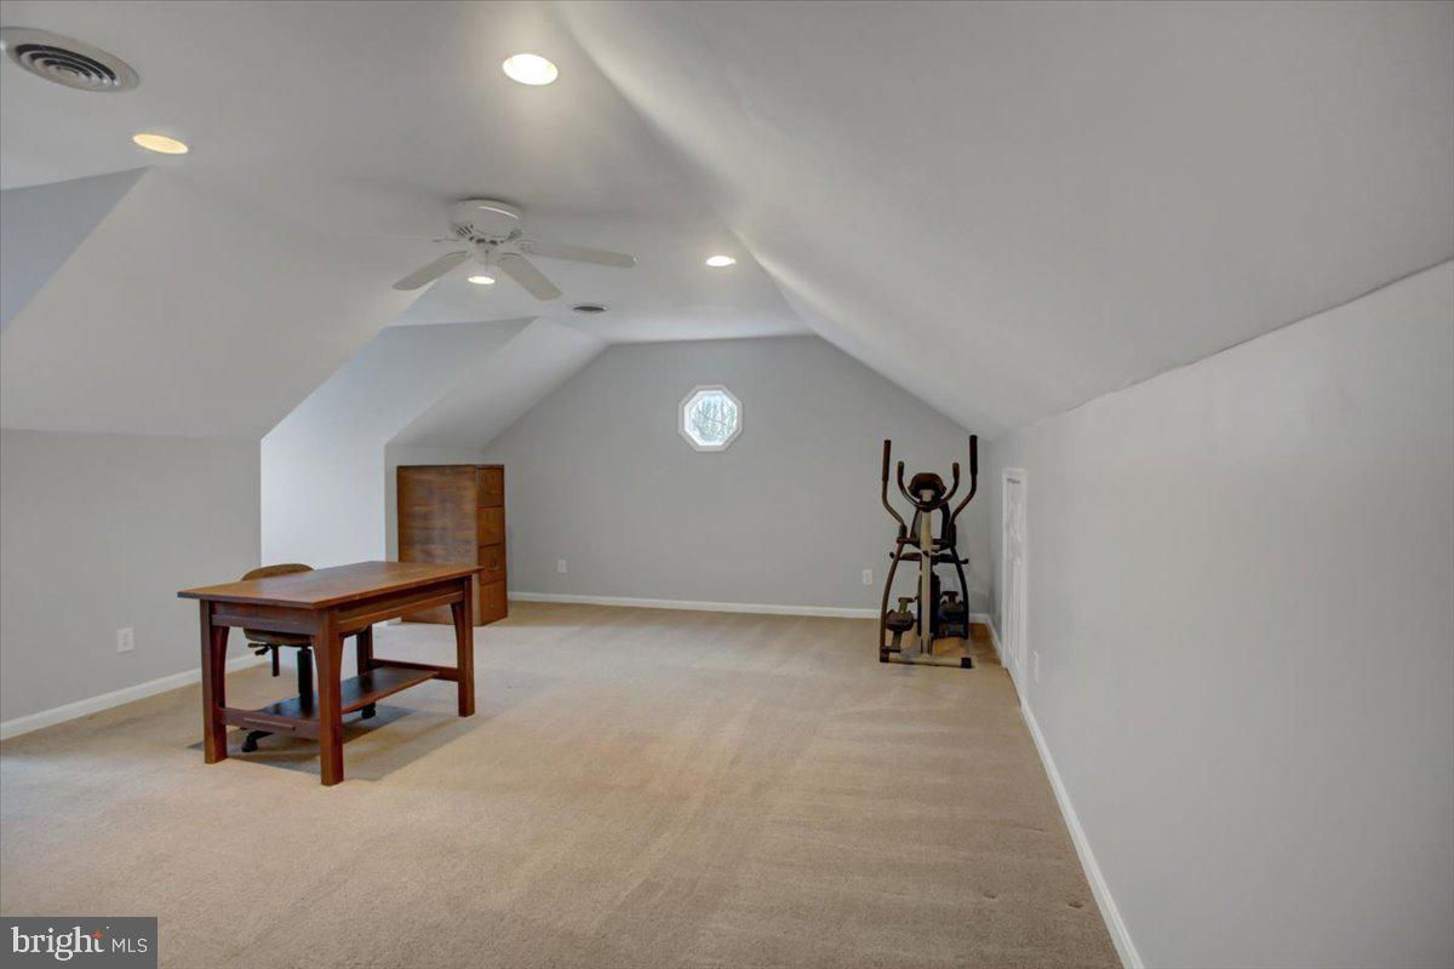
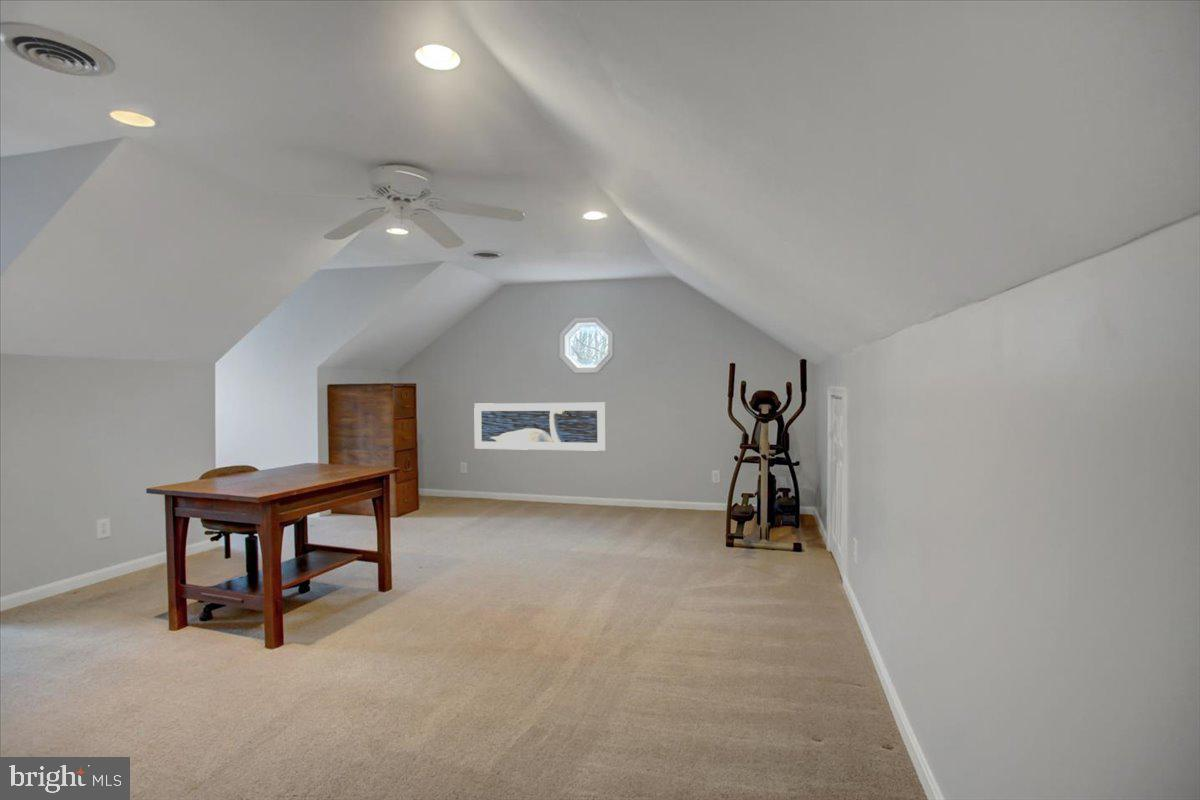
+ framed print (538, 426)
